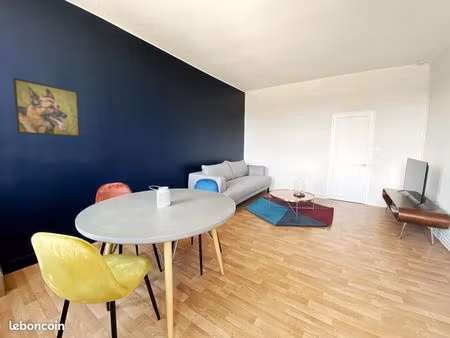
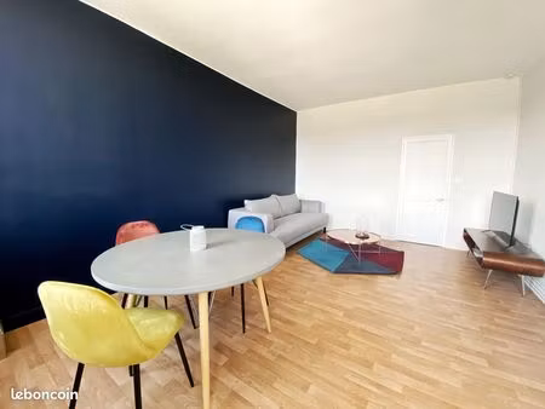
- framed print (50, 110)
